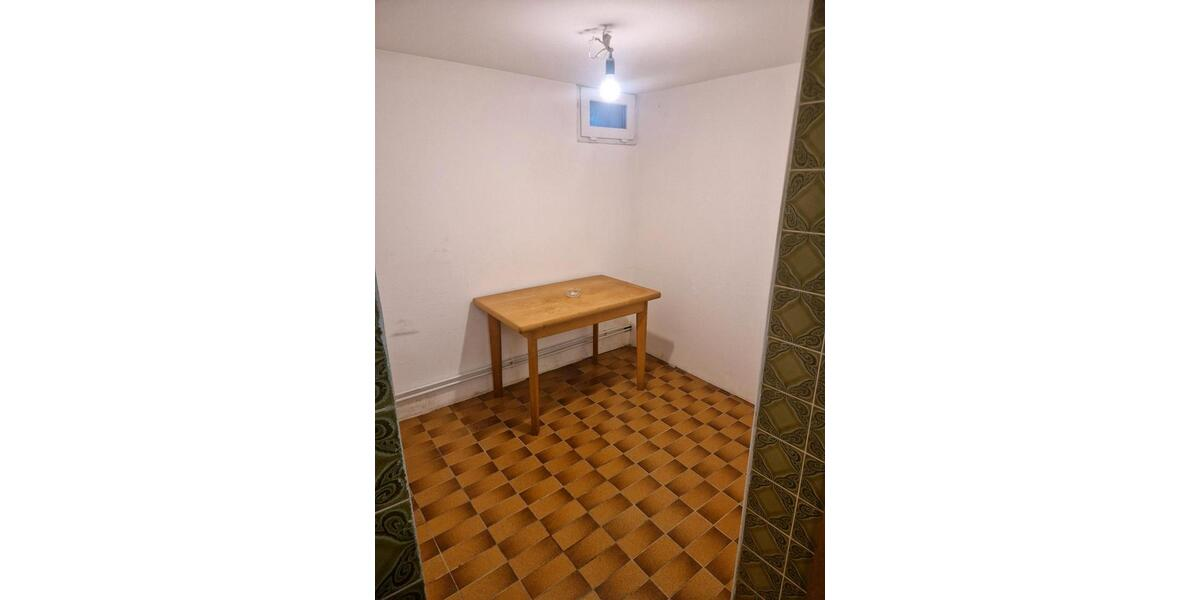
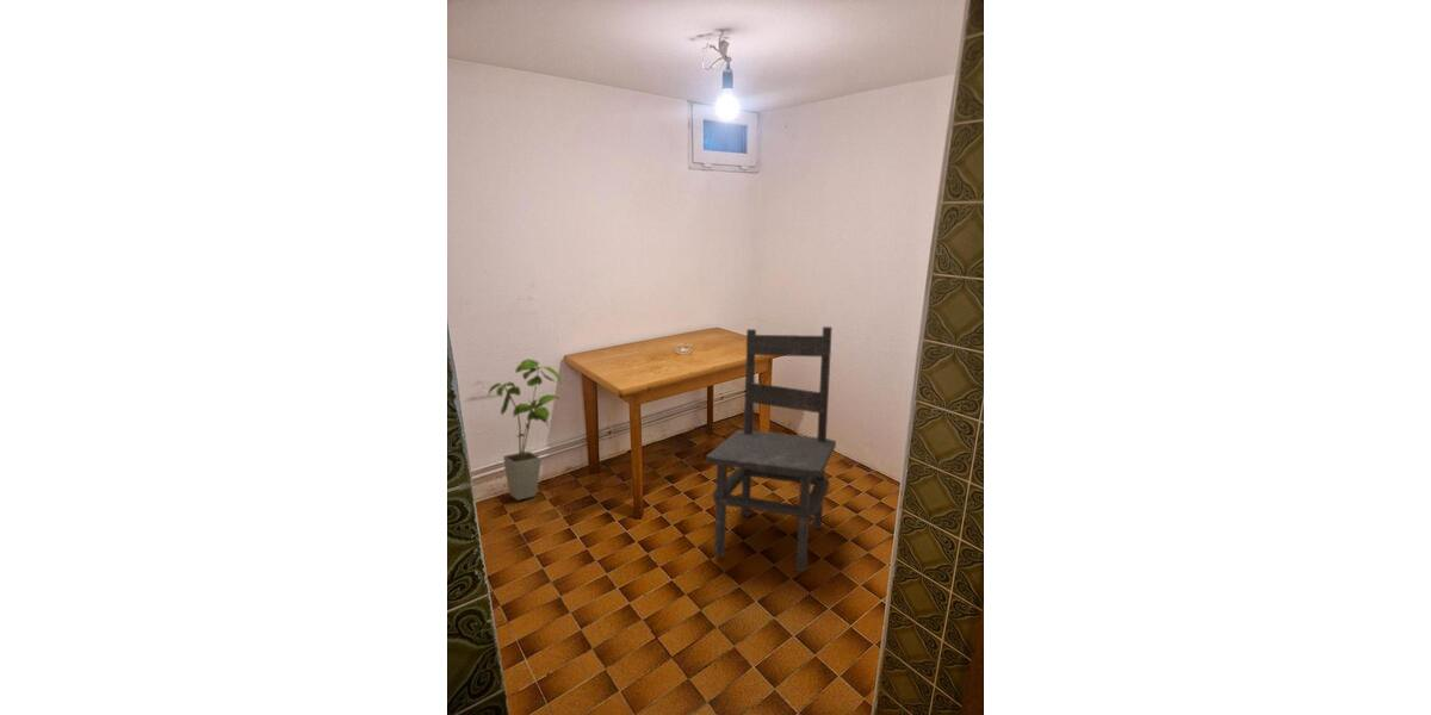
+ house plant (529, 428)
+ wooden chair (774, 437)
